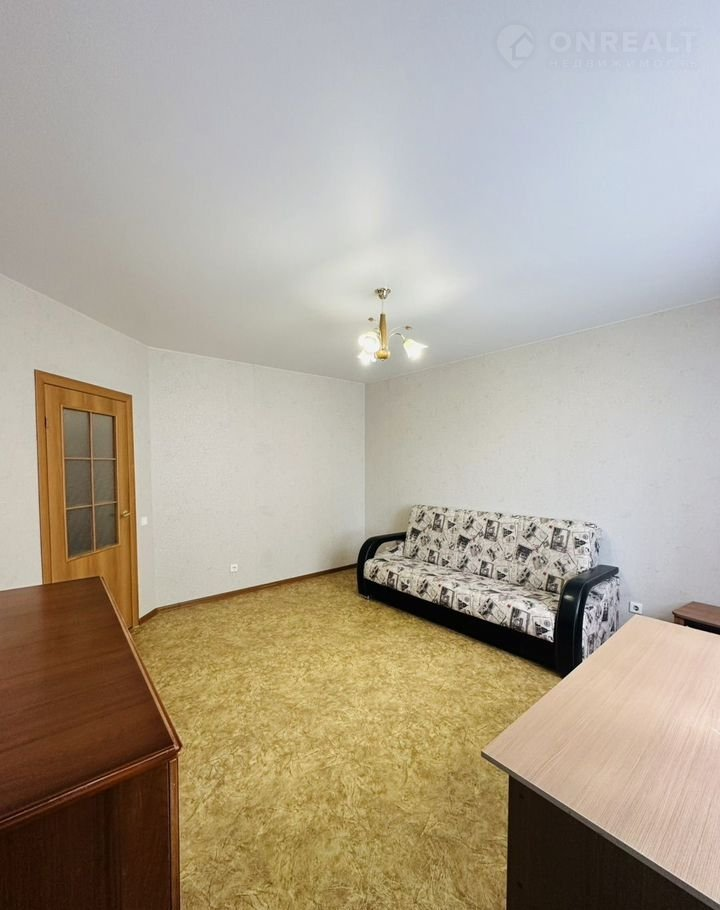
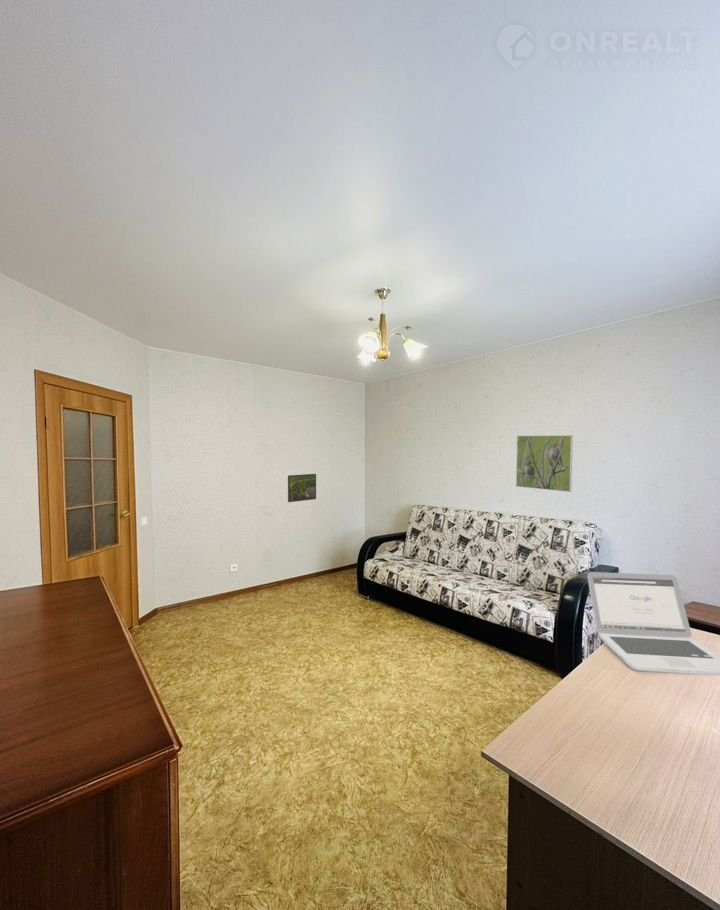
+ laptop (656, 618)
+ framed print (542, 462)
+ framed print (302, 487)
